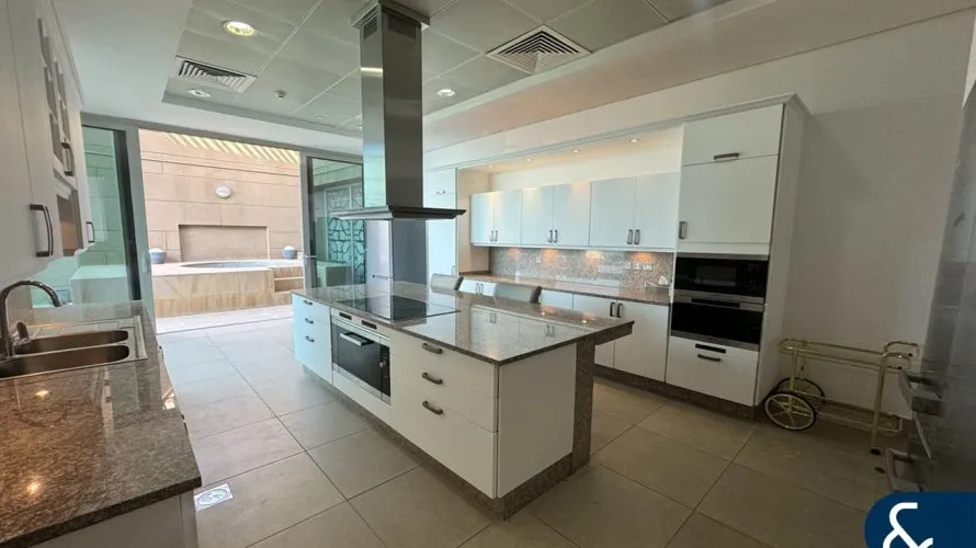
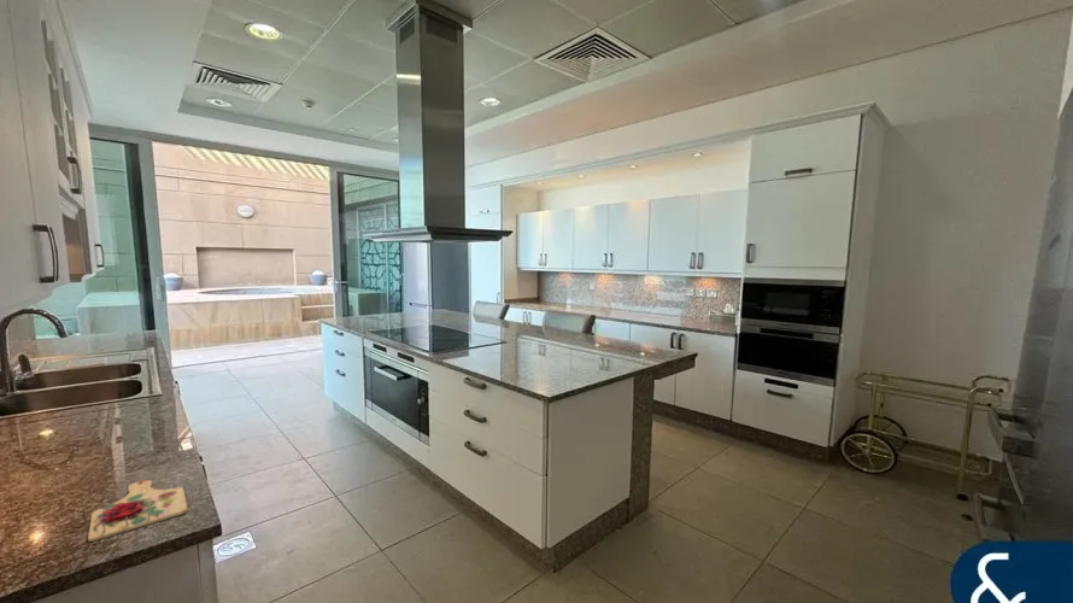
+ cutting board (140, 497)
